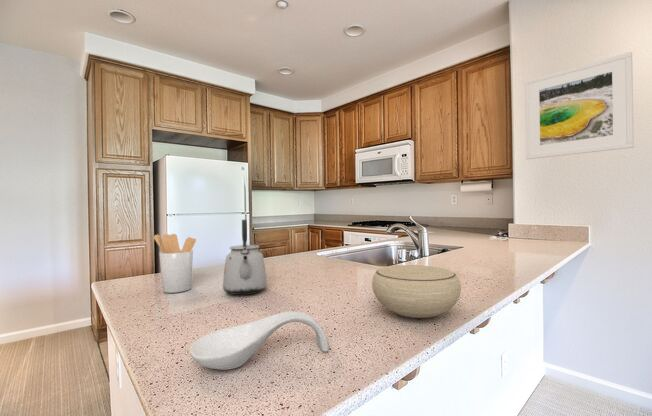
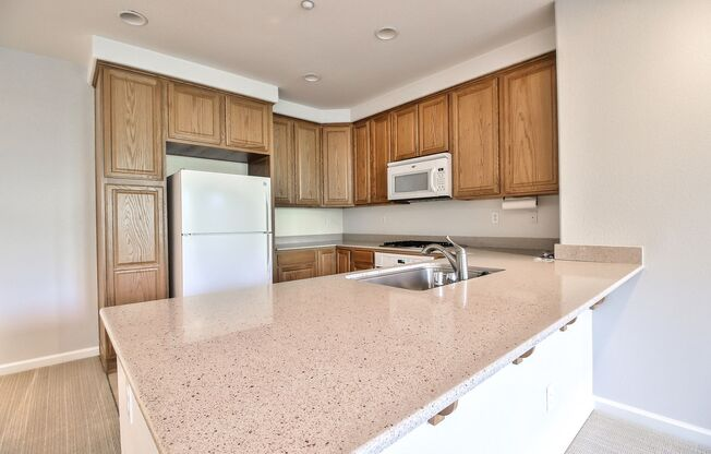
- bowl (415, 292)
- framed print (573, 111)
- spoon rest (261, 336)
- kettle (244, 256)
- utensil holder (173, 260)
